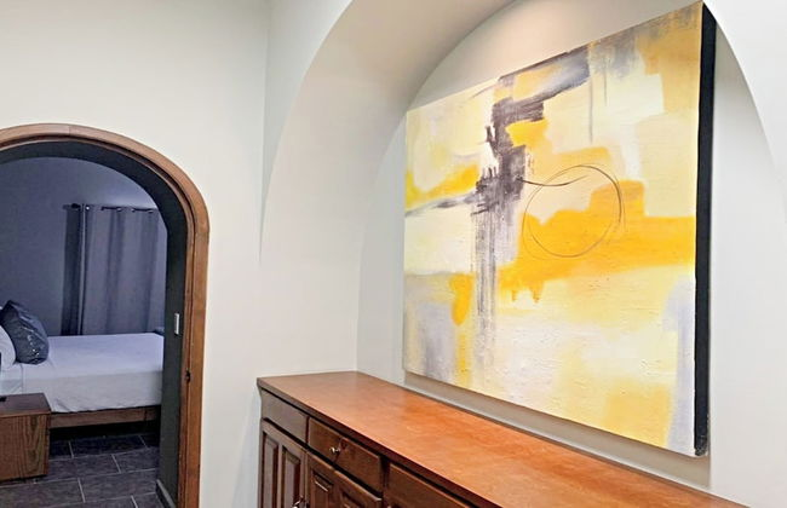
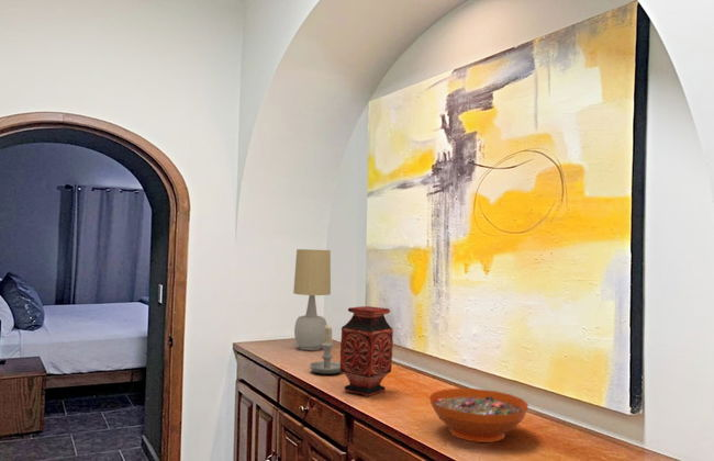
+ decorative bowl (477, 416)
+ vase (366, 349)
+ table lamp (312, 299)
+ candle (327, 348)
